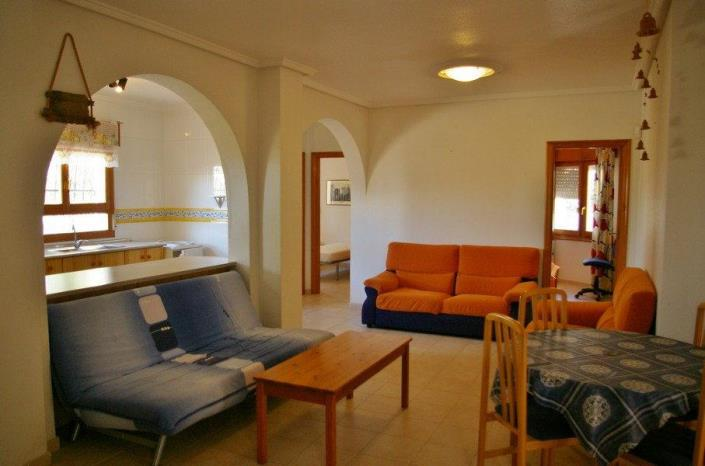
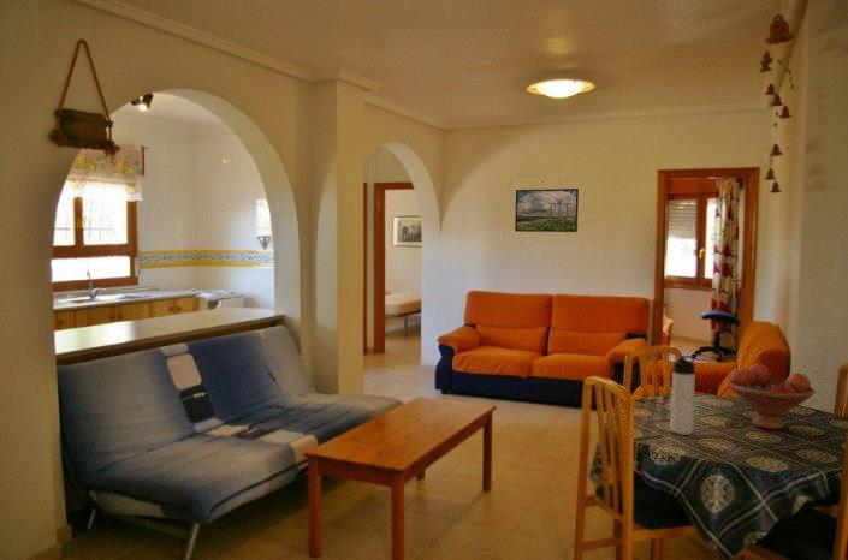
+ fruit bowl (769, 397)
+ thermos bottle (683, 394)
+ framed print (545, 210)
